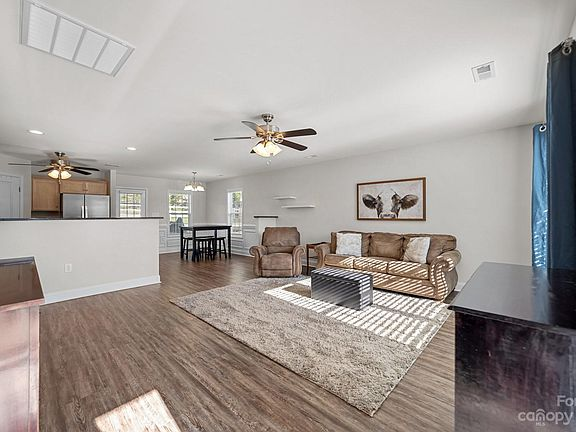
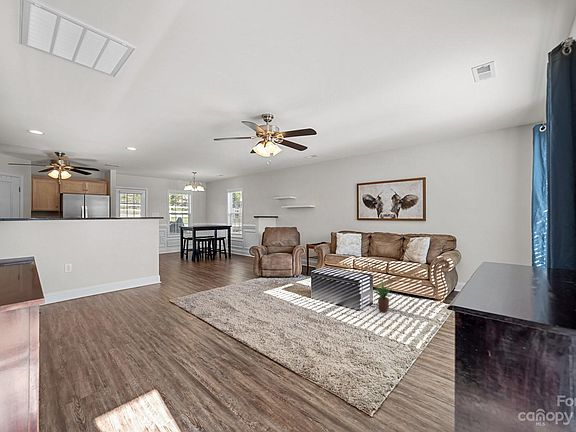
+ potted plant (382, 295)
